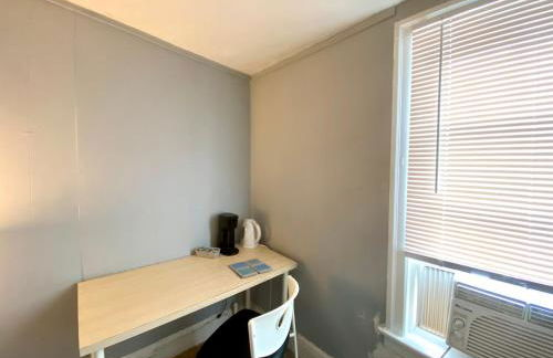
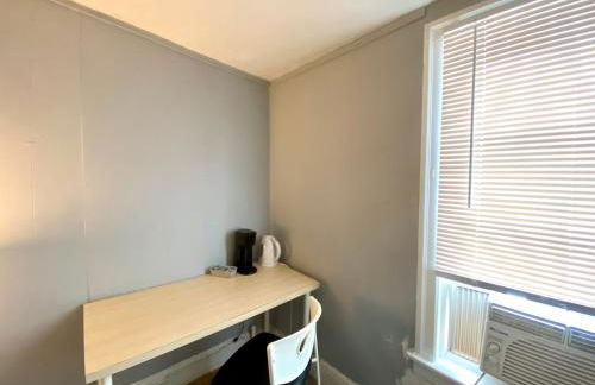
- drink coaster (250, 267)
